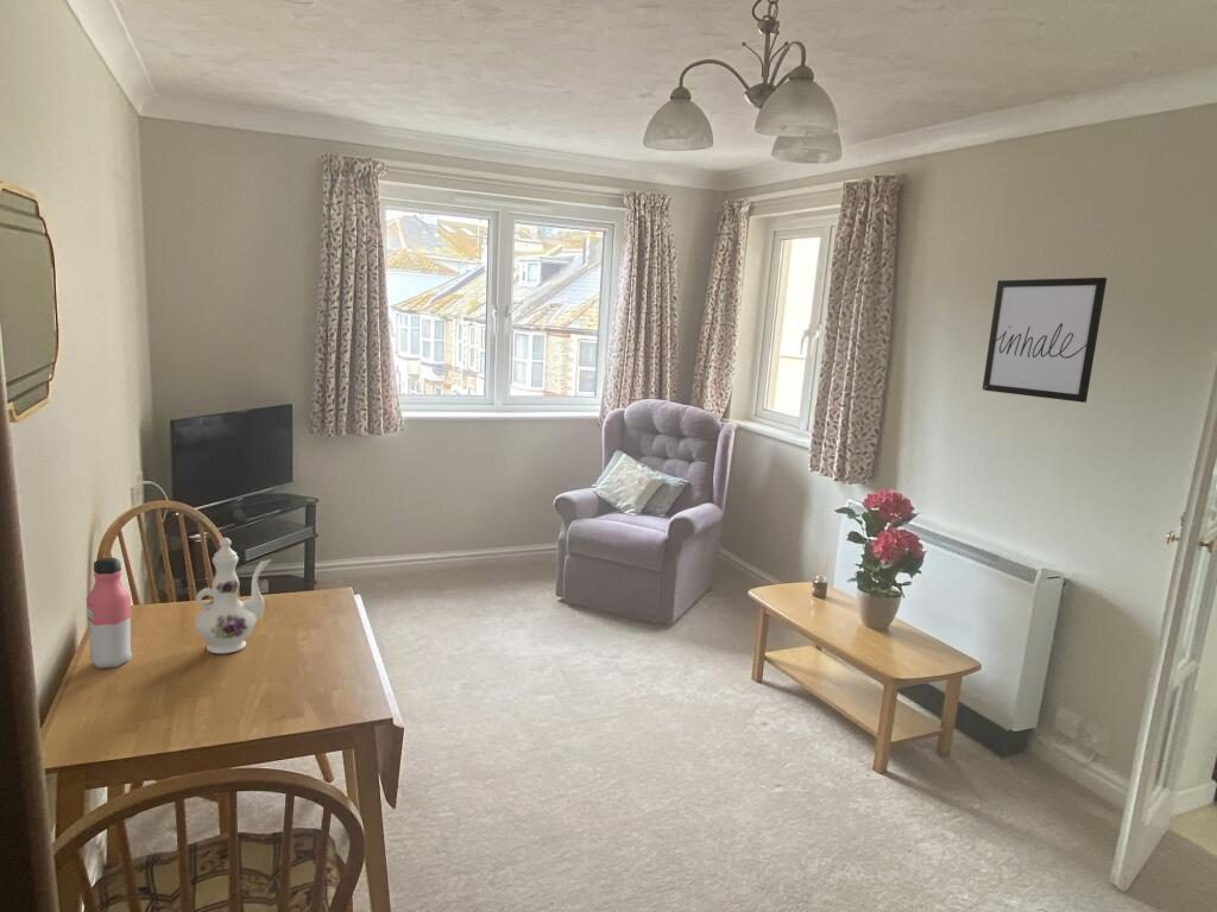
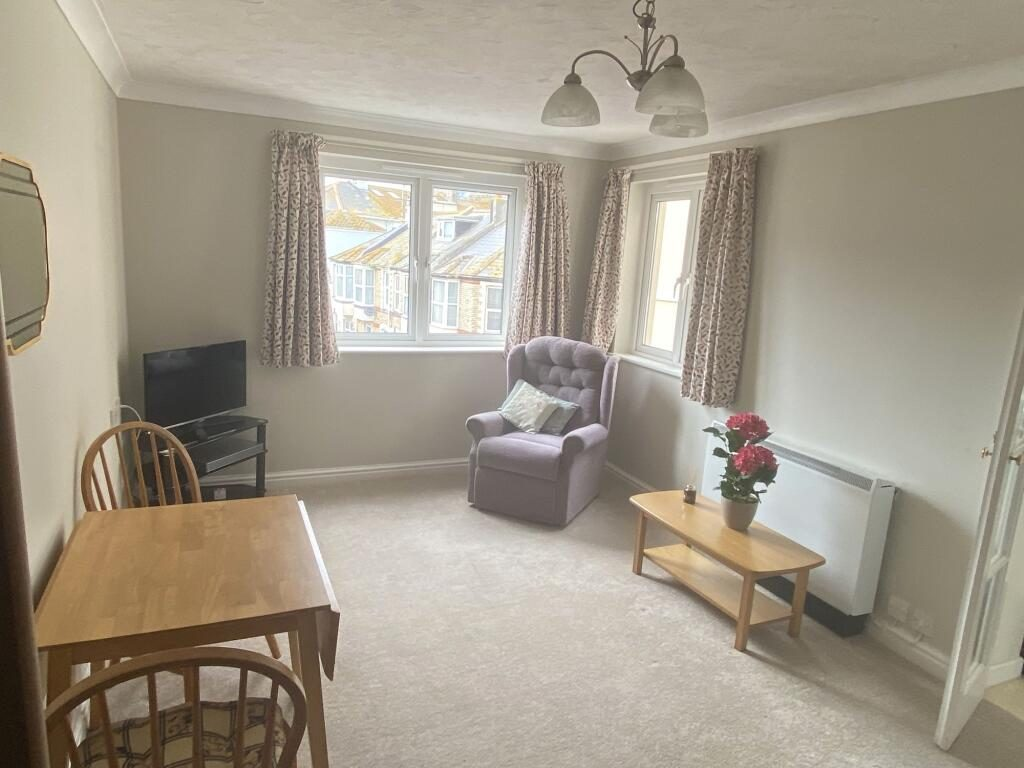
- wall art (1039, 337)
- water bottle (108, 612)
- chinaware (233, 591)
